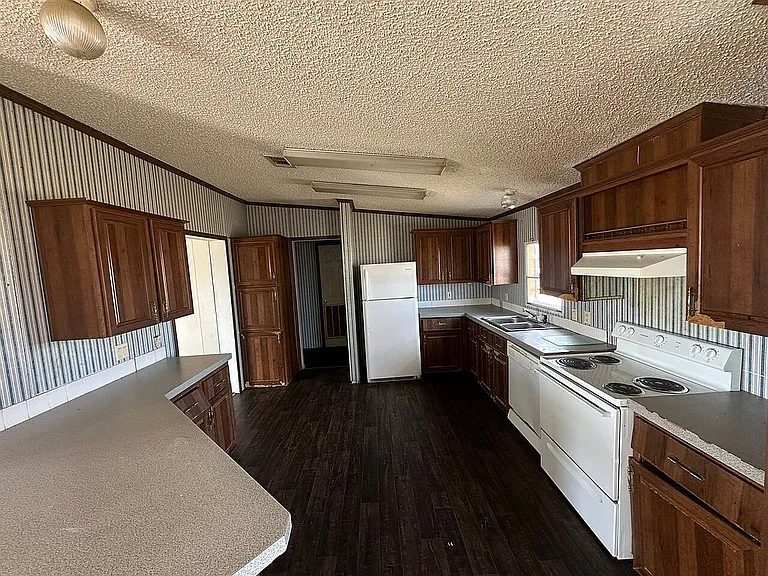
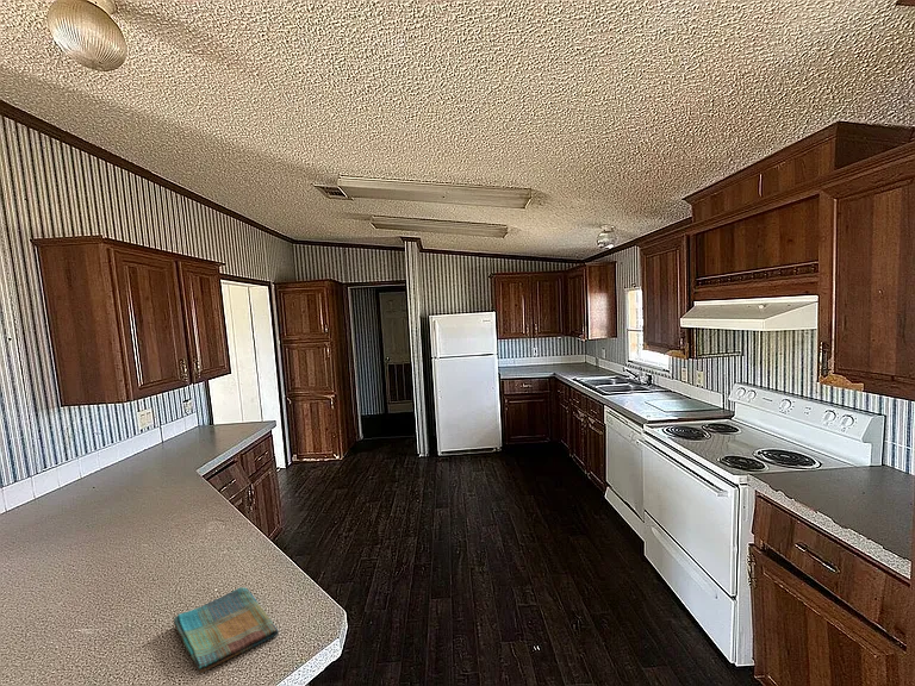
+ dish towel (225, 624)
